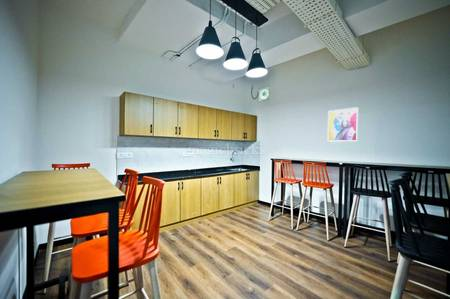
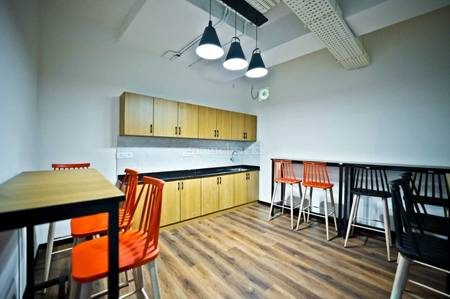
- wall art (342, 125)
